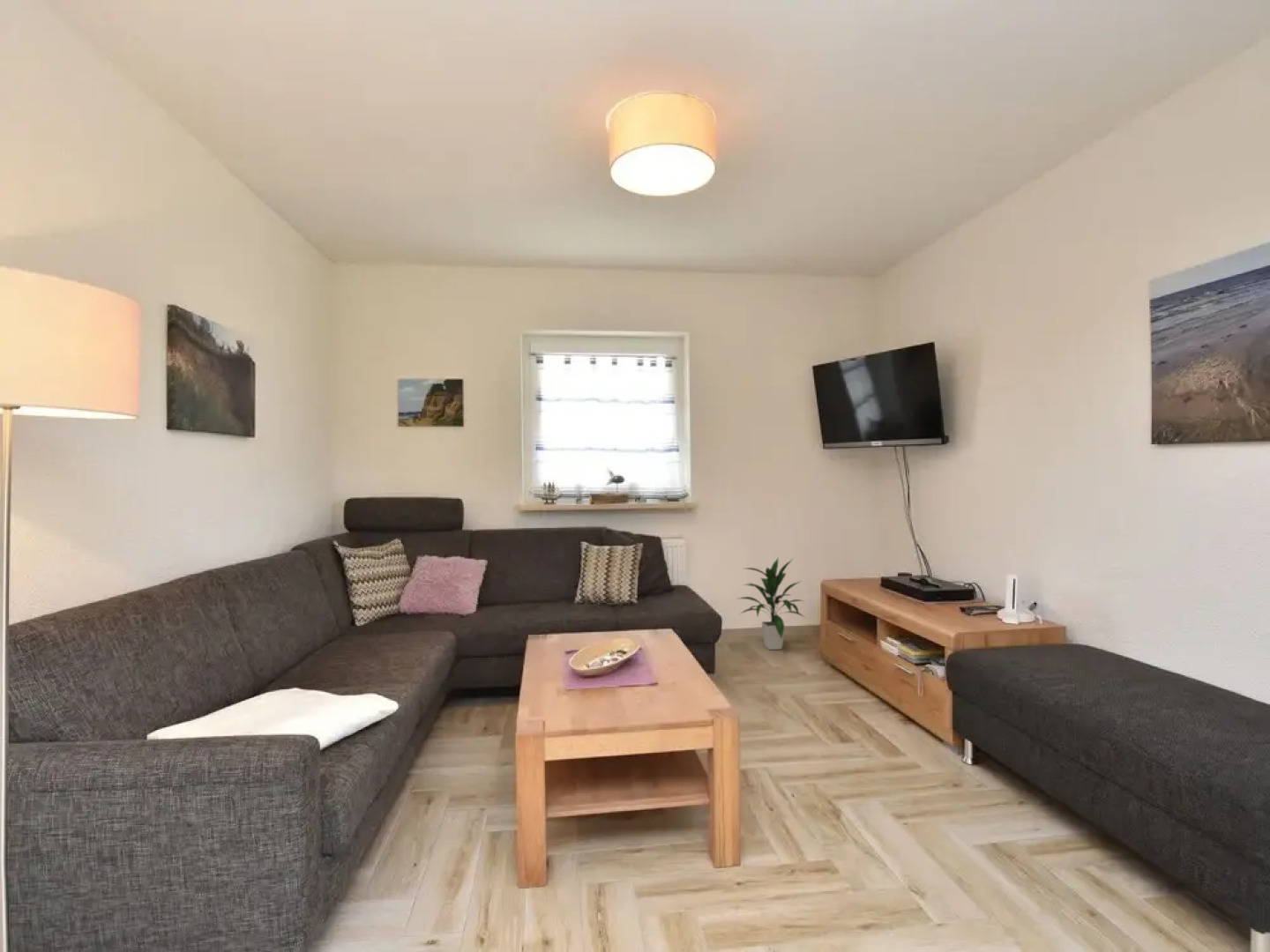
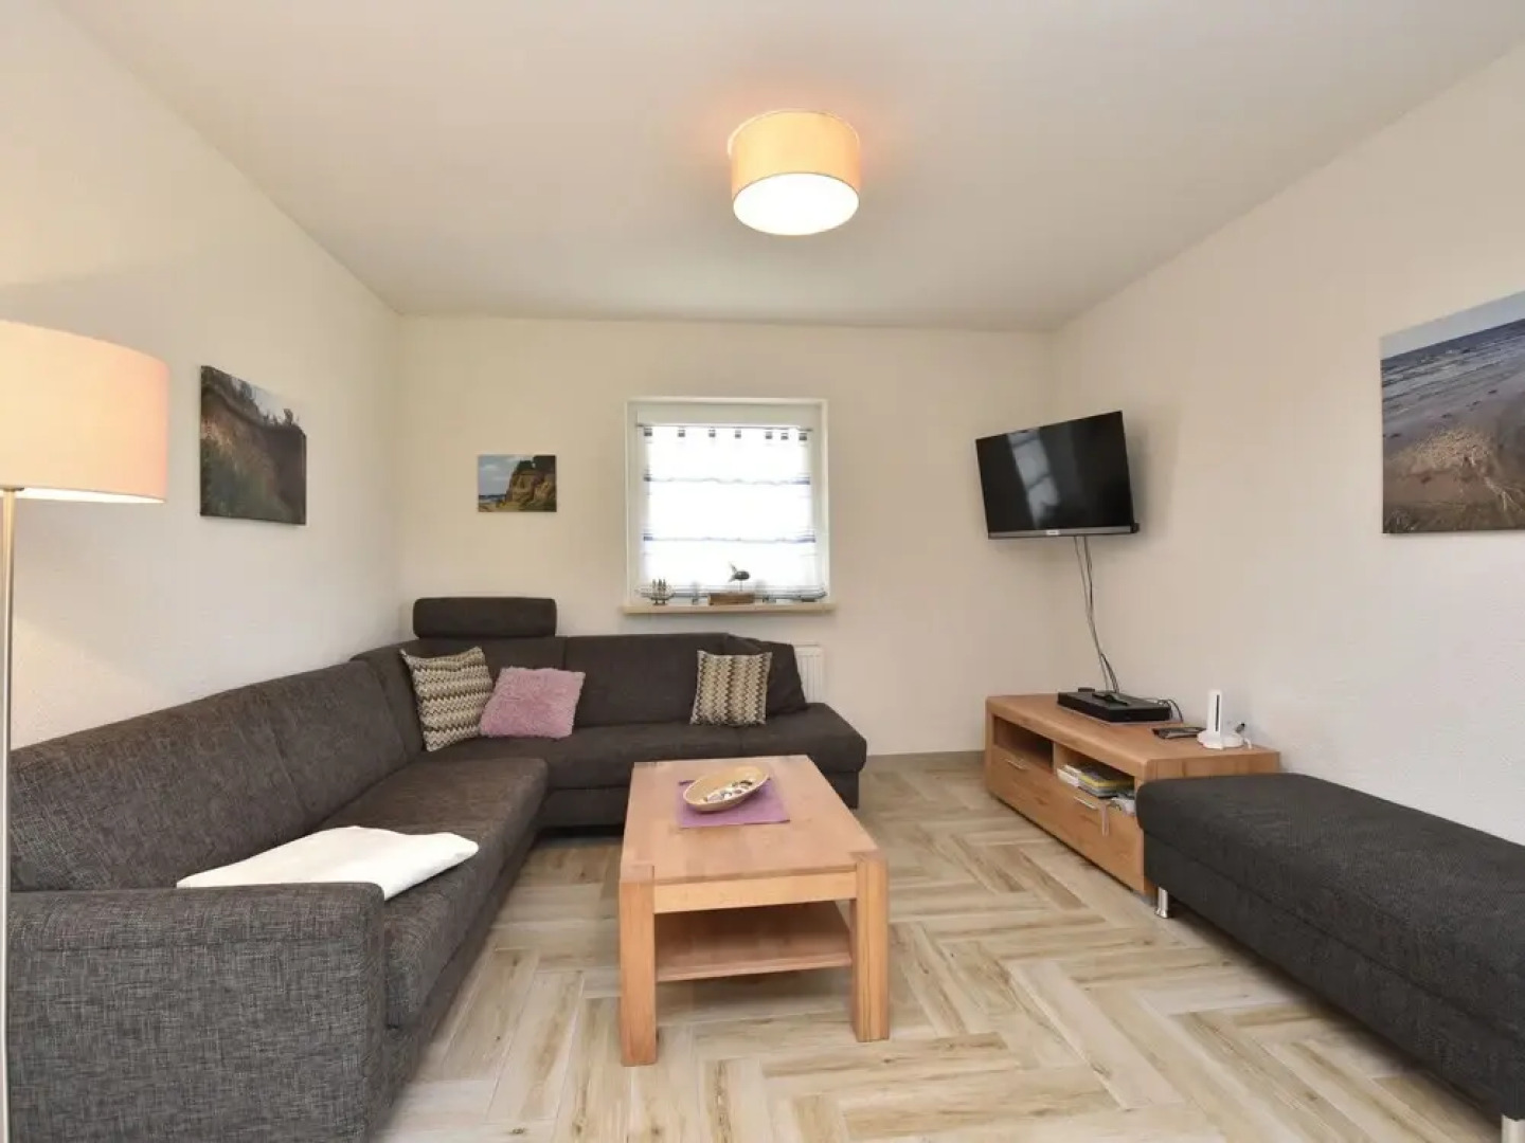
- indoor plant (772, 603)
